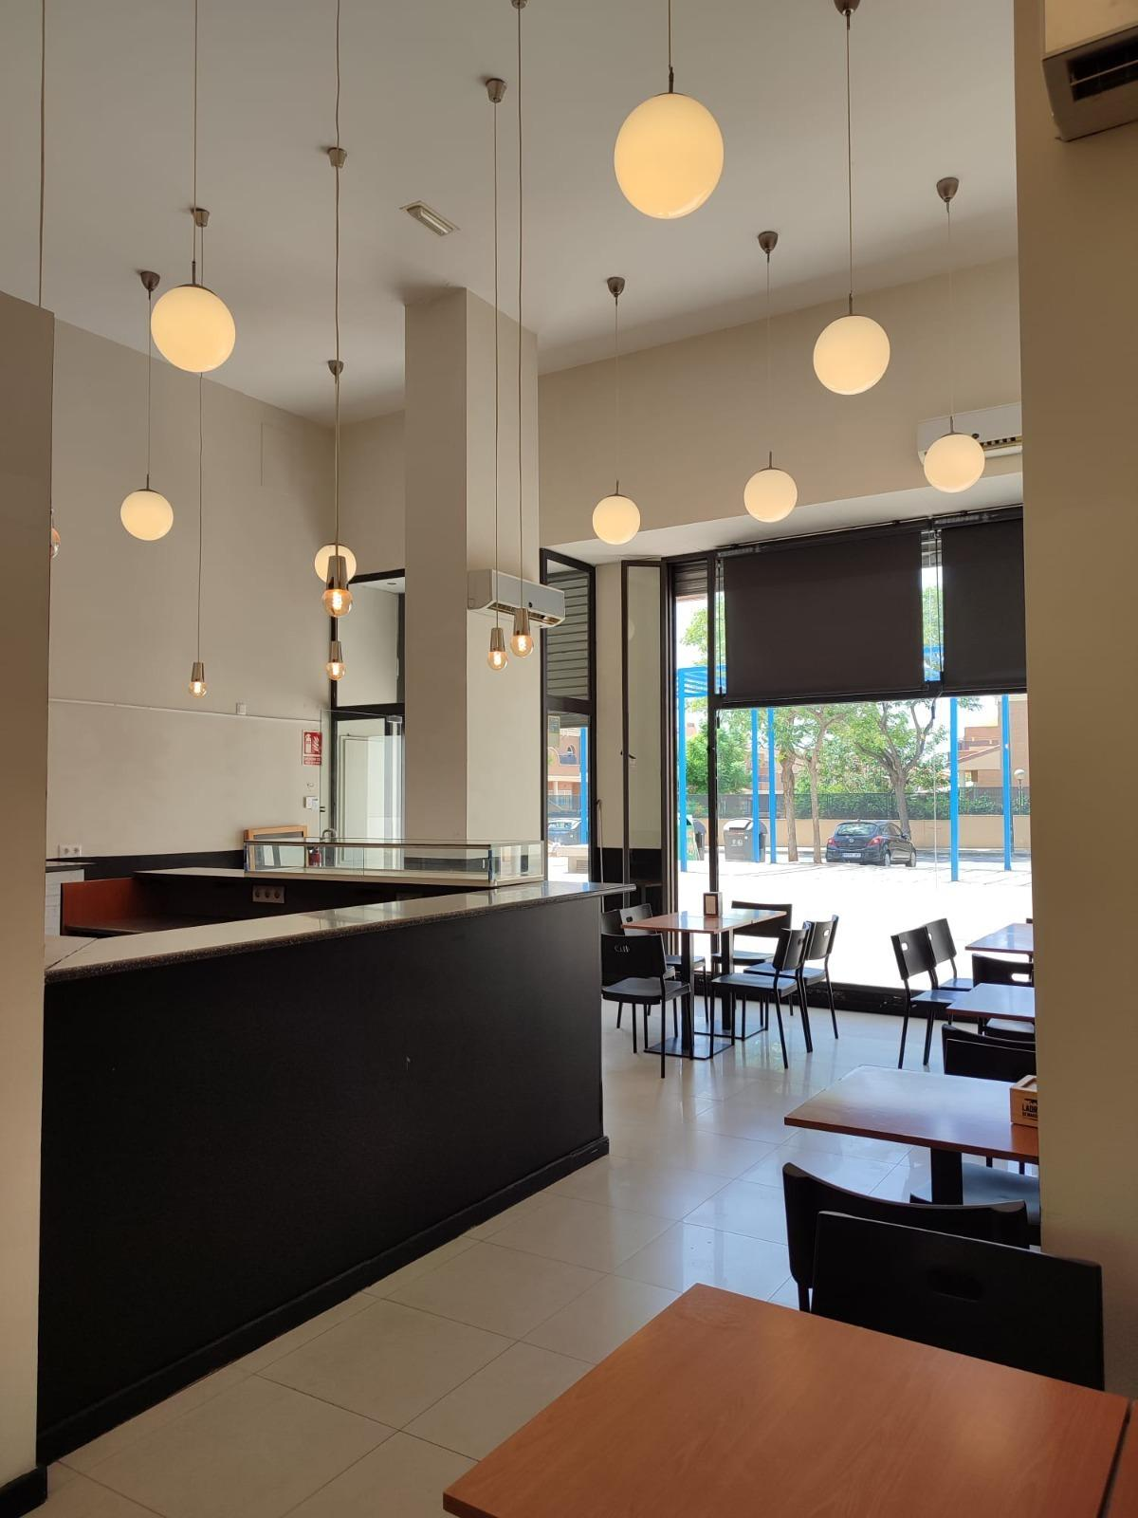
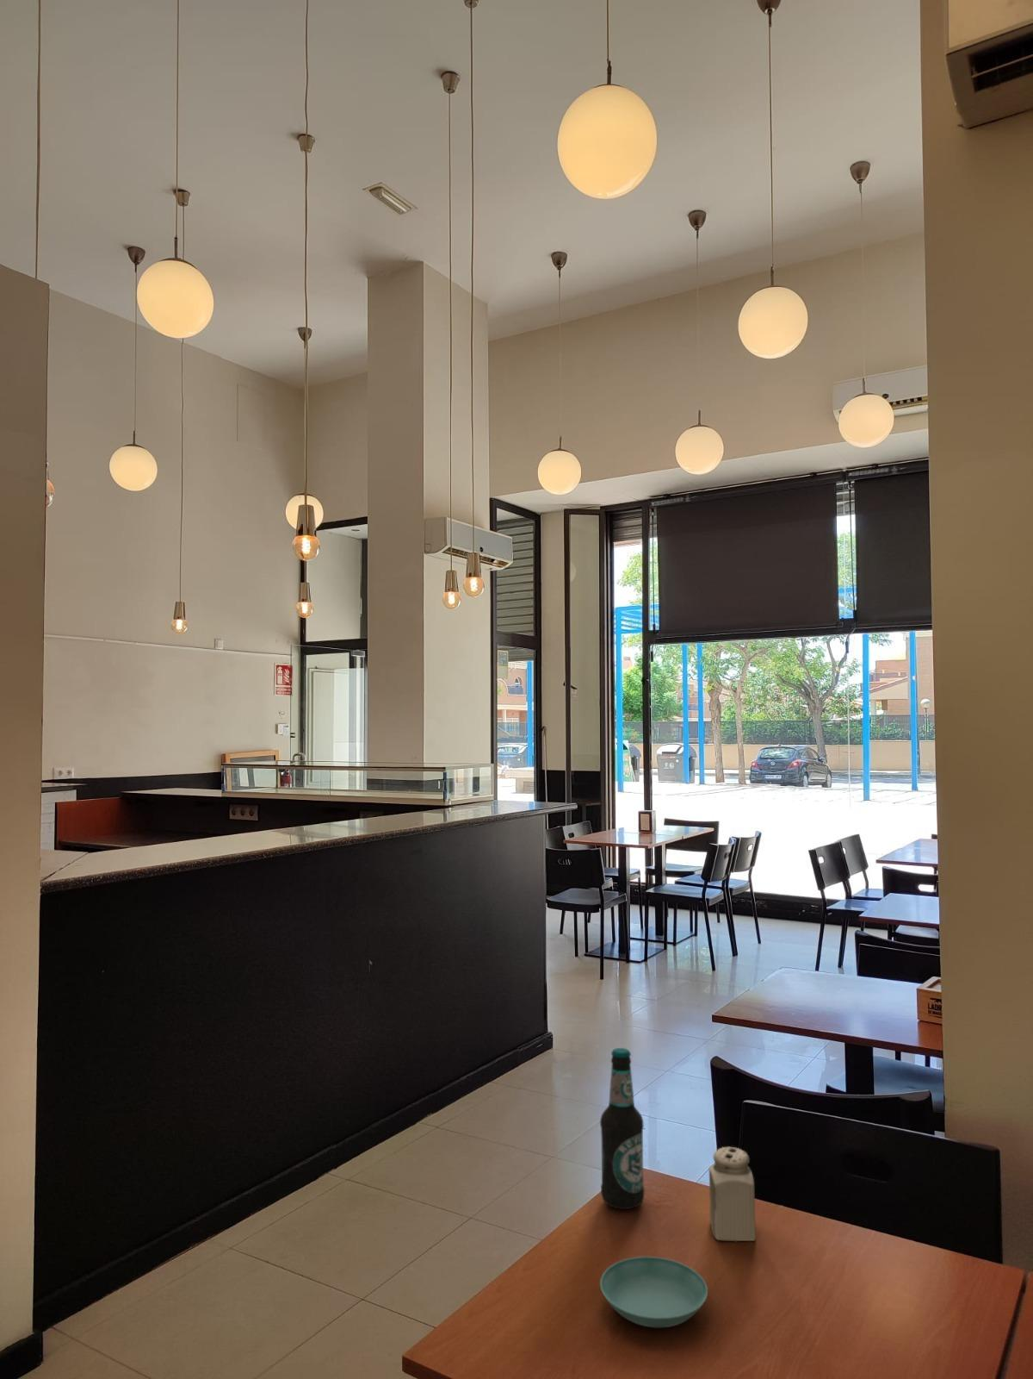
+ salt shaker (731, 1190)
+ saucer (653, 1294)
+ bottle (622, 1126)
